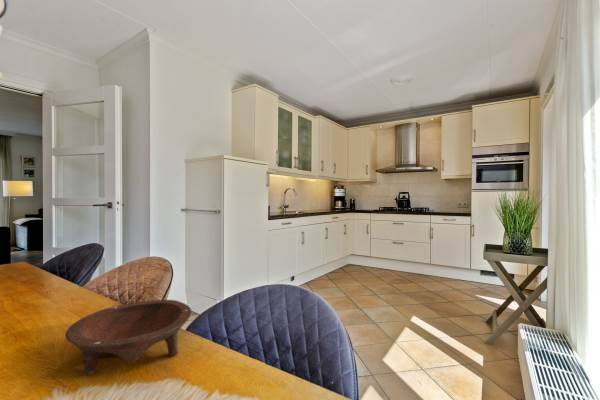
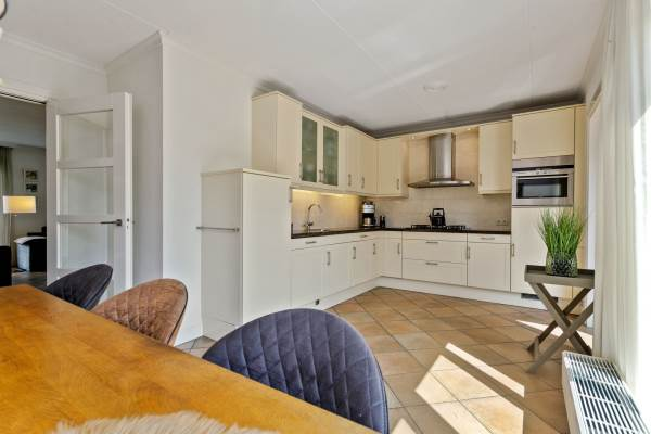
- bowl (134, 332)
